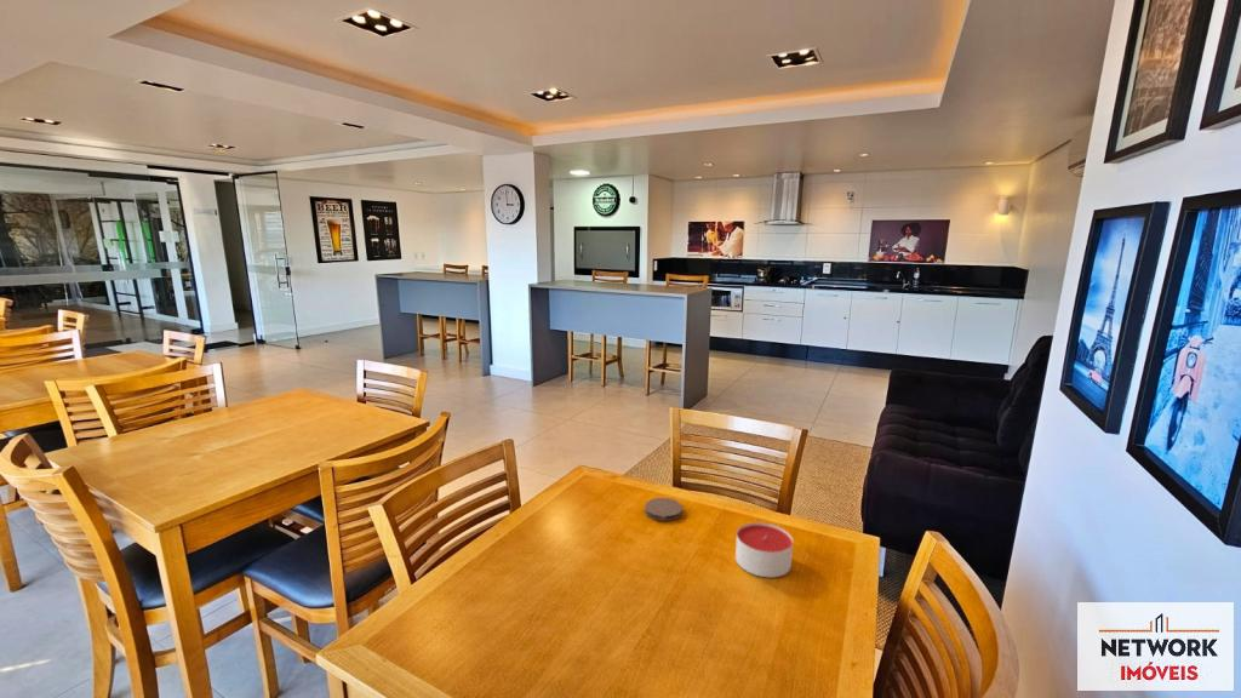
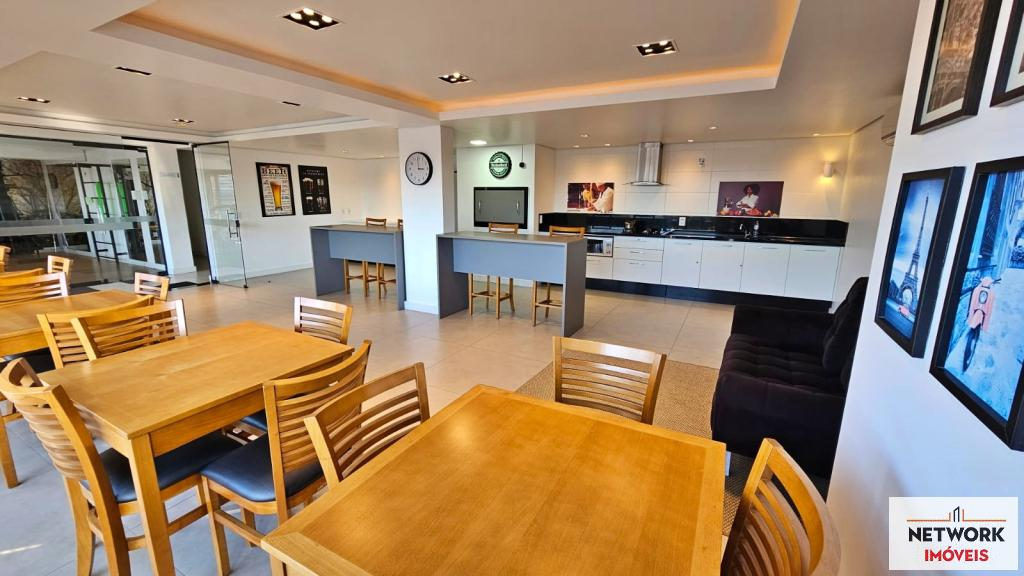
- coaster (663, 508)
- candle (764, 548)
